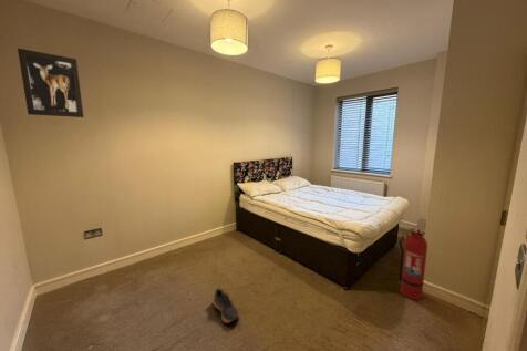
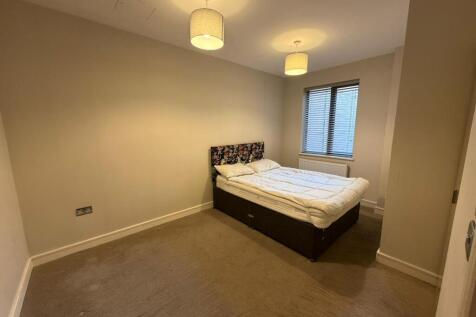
- shoe (226, 301)
- fire extinguisher (411, 261)
- wall art (53, 85)
